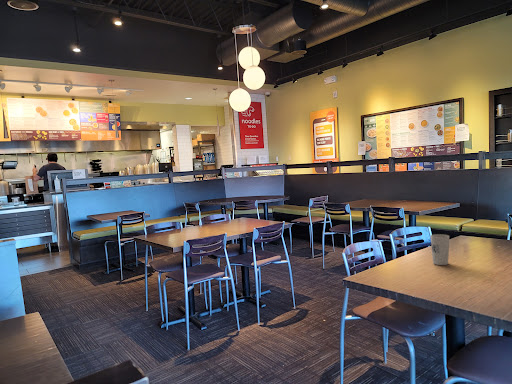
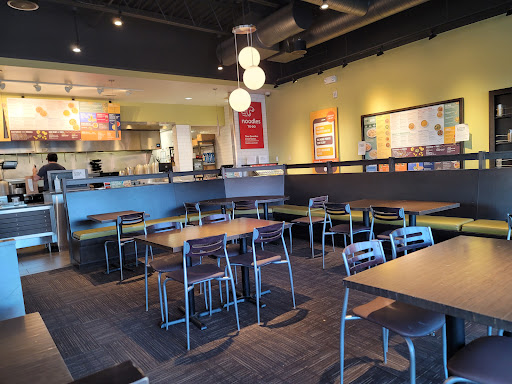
- cup (440, 249)
